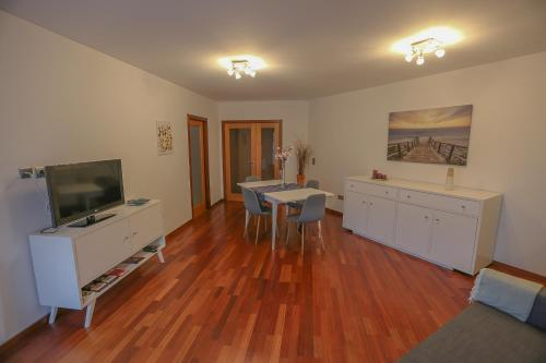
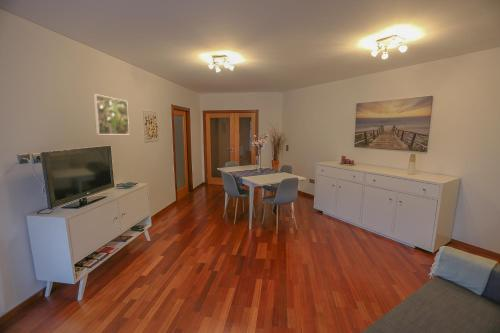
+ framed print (113, 116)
